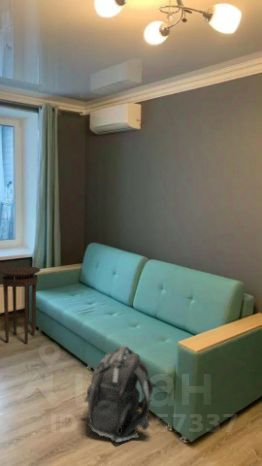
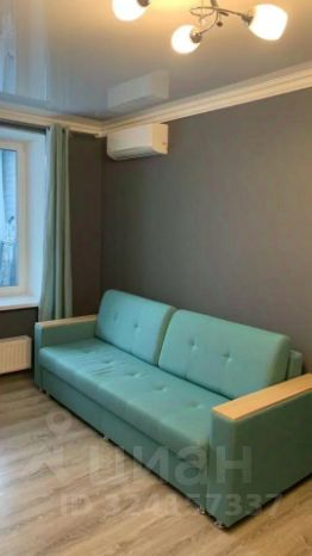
- backpack (120, 386)
- stool (15, 304)
